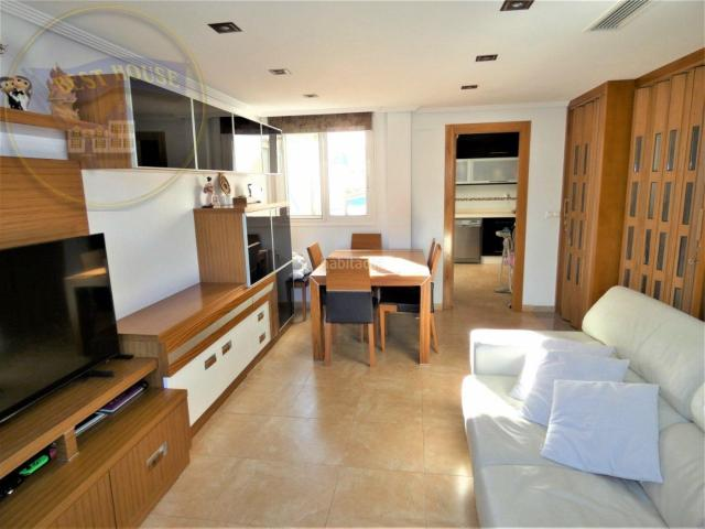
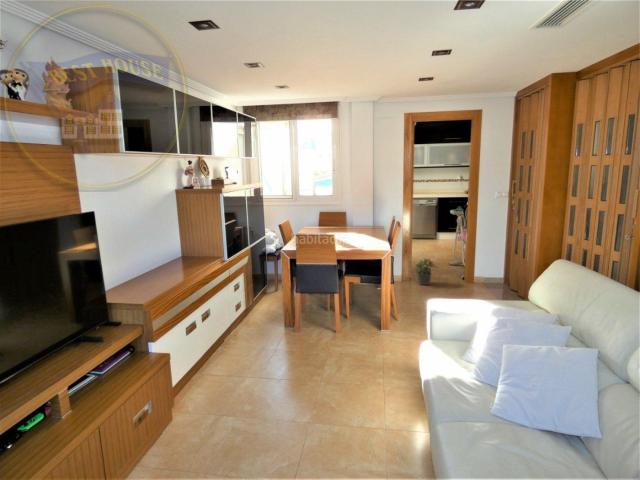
+ potted plant (425, 270)
